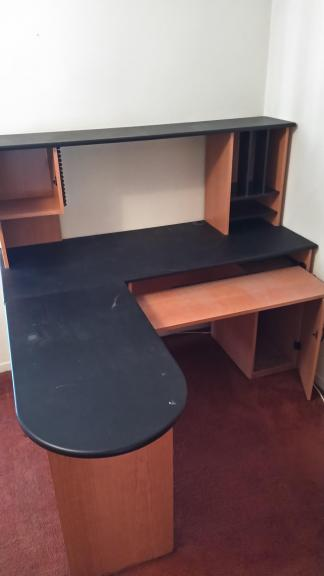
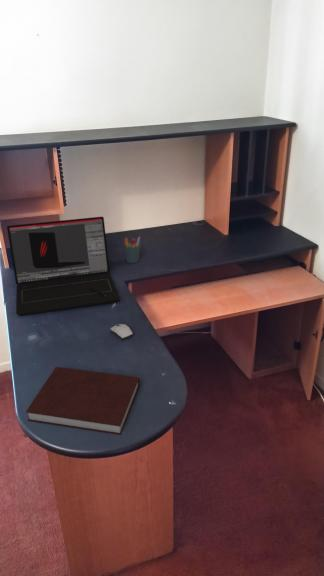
+ pen holder (131, 248)
+ notebook (85, 397)
+ laptop (62, 263)
+ computer mouse (121, 330)
